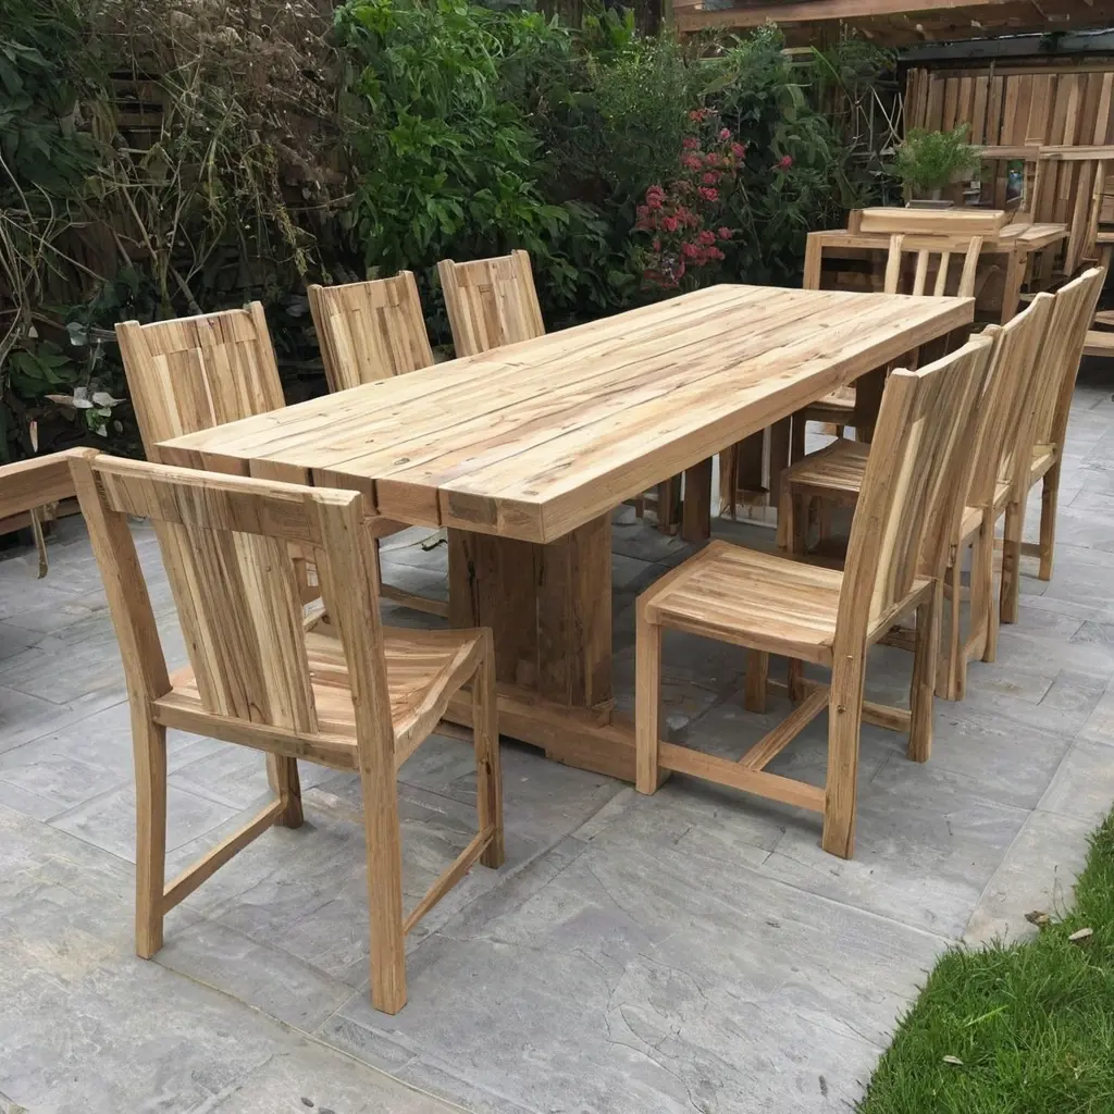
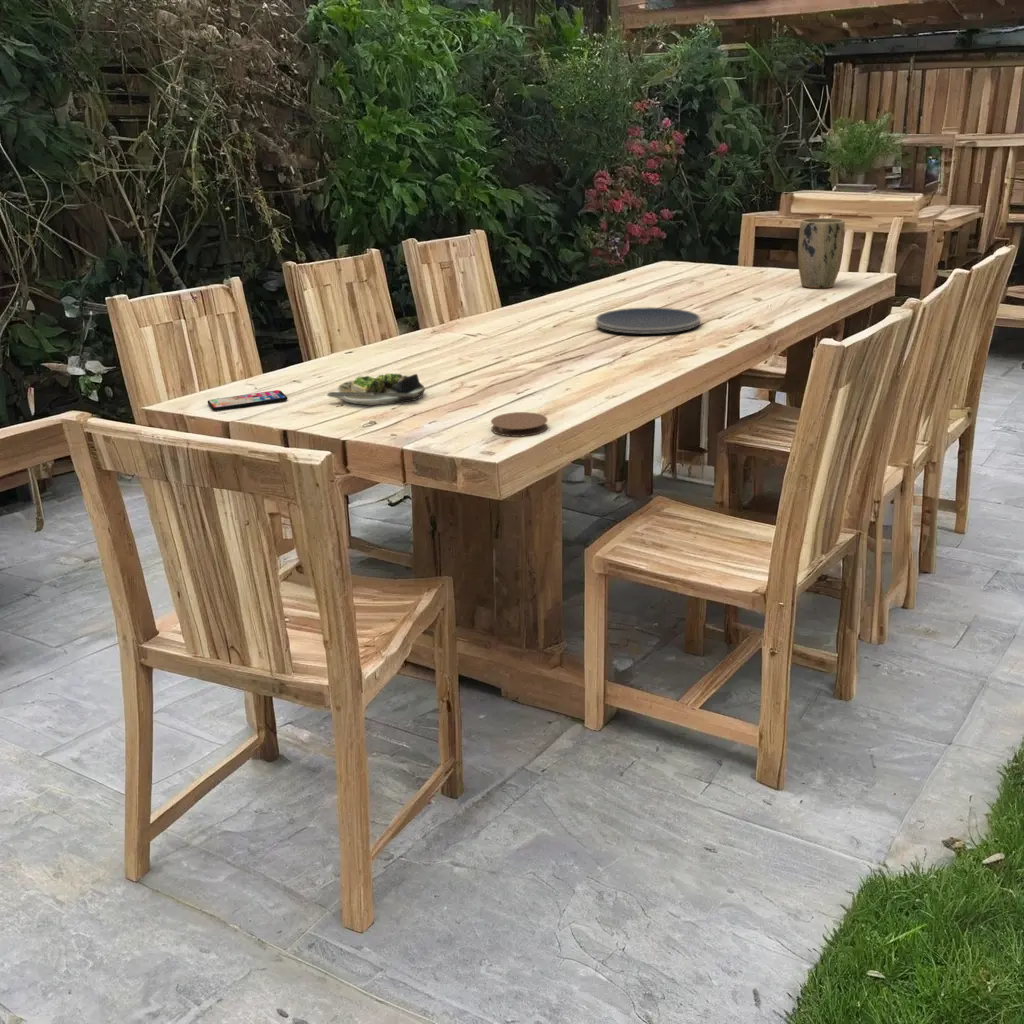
+ plant pot (820, 253)
+ plate (647, 321)
+ smartphone (247, 399)
+ coaster (519, 424)
+ salad plate (383, 384)
